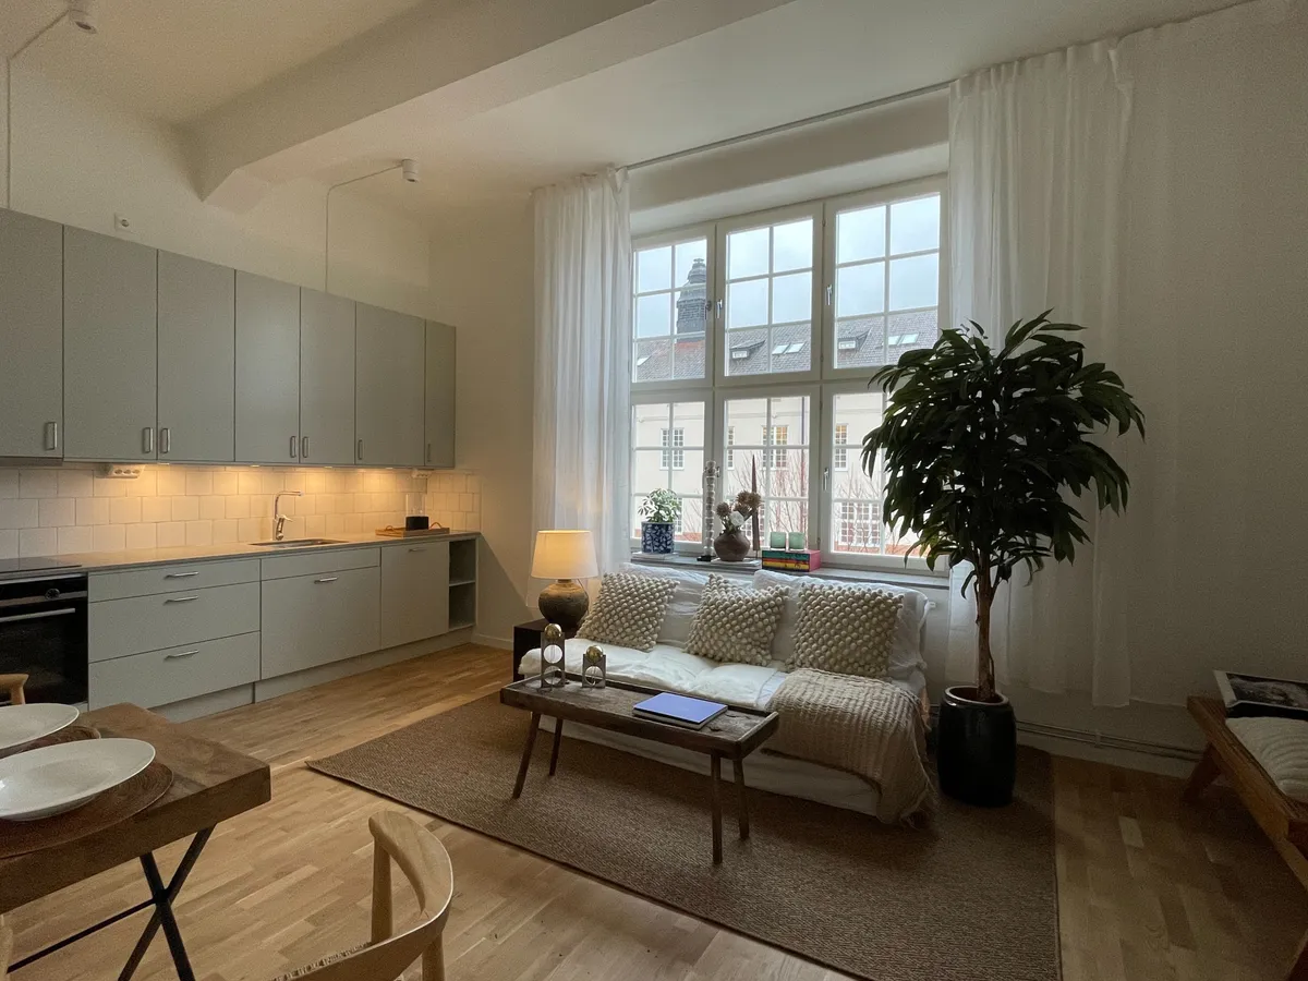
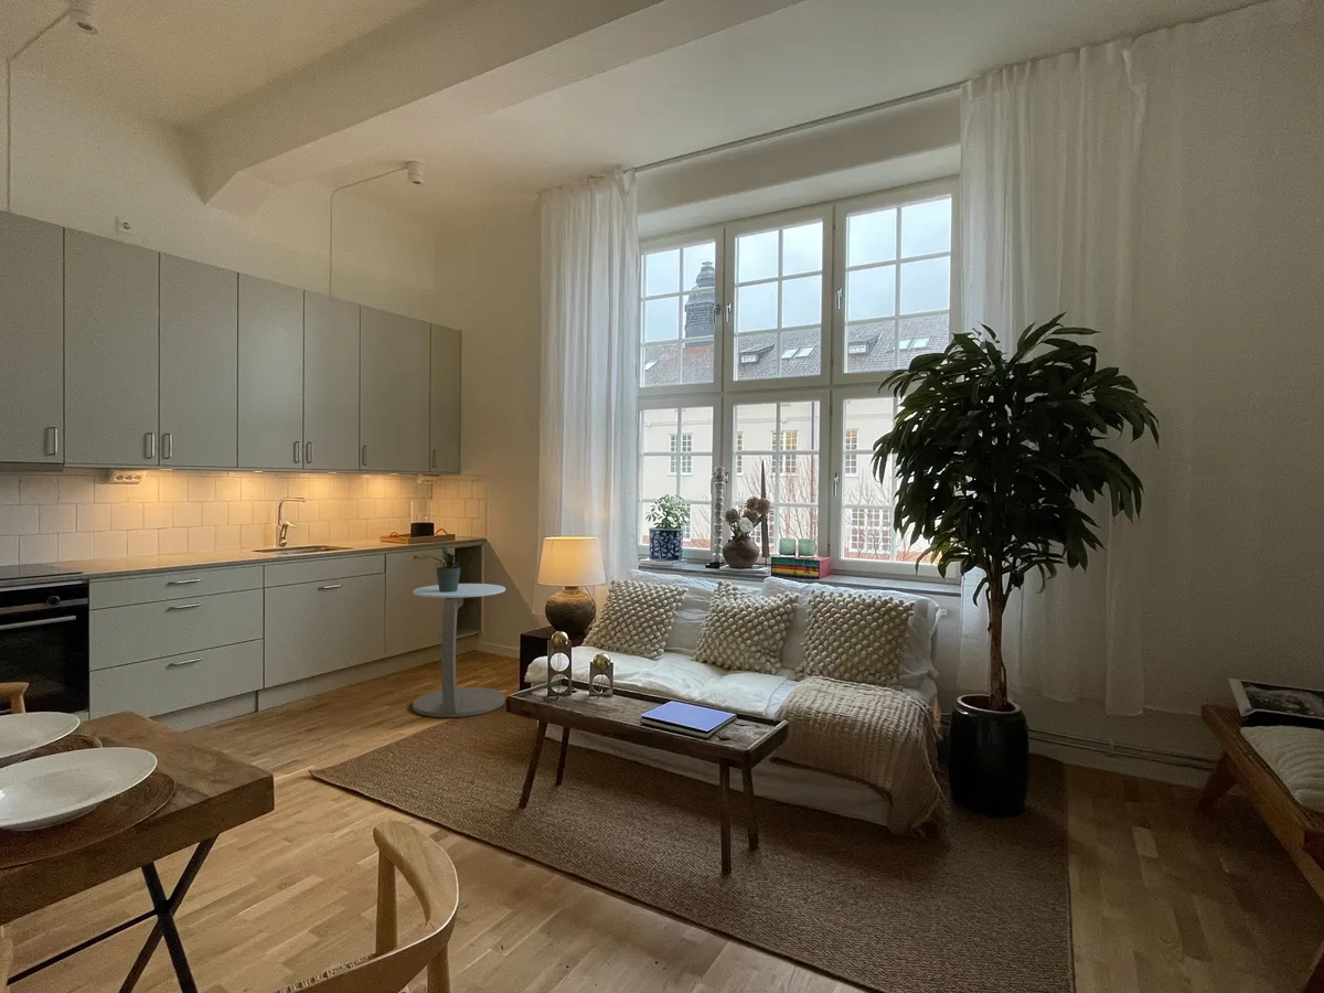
+ potted plant (448, 567)
+ side table (455, 648)
